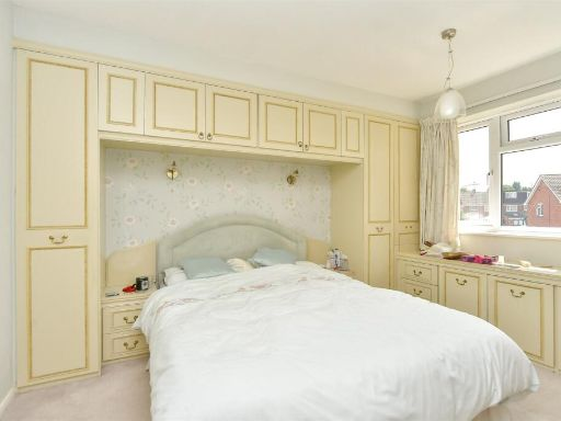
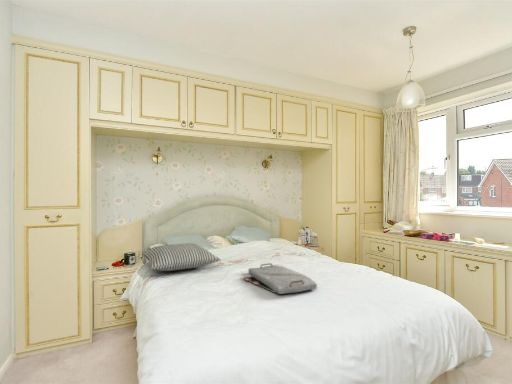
+ pillow (179, 256)
+ serving tray (275, 277)
